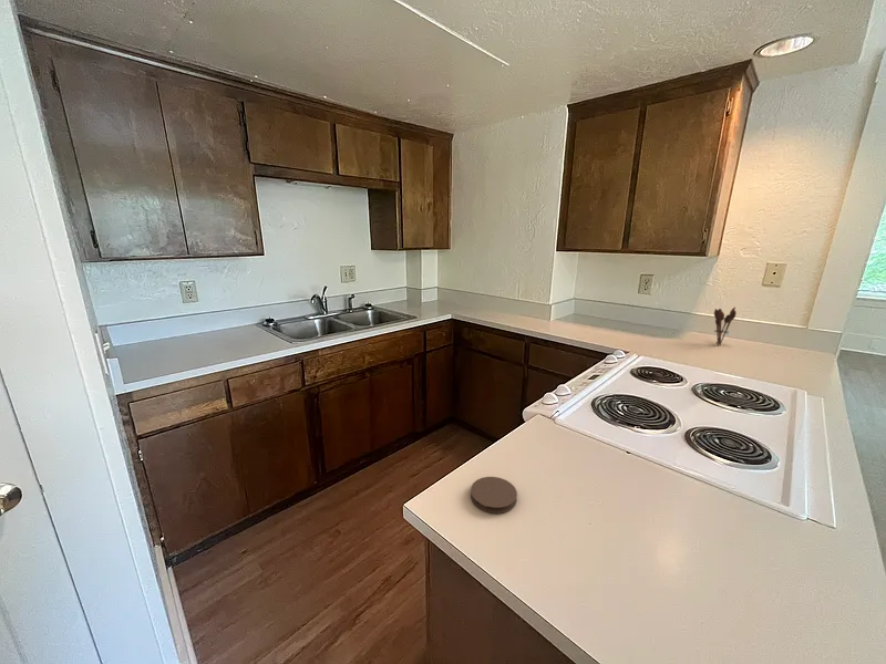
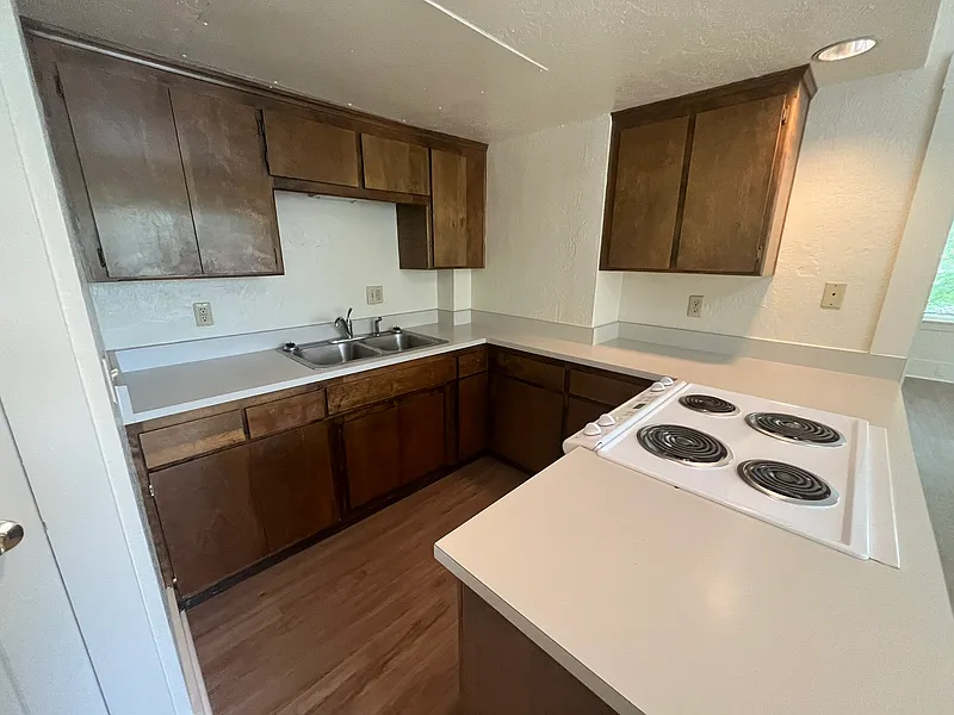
- coaster (493, 494)
- utensil holder (723, 325)
